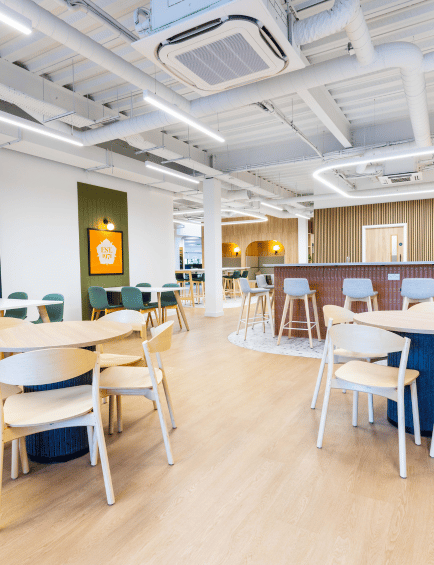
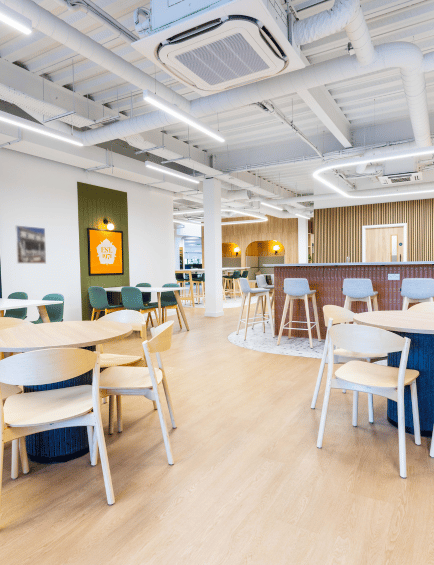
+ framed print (31, 245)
